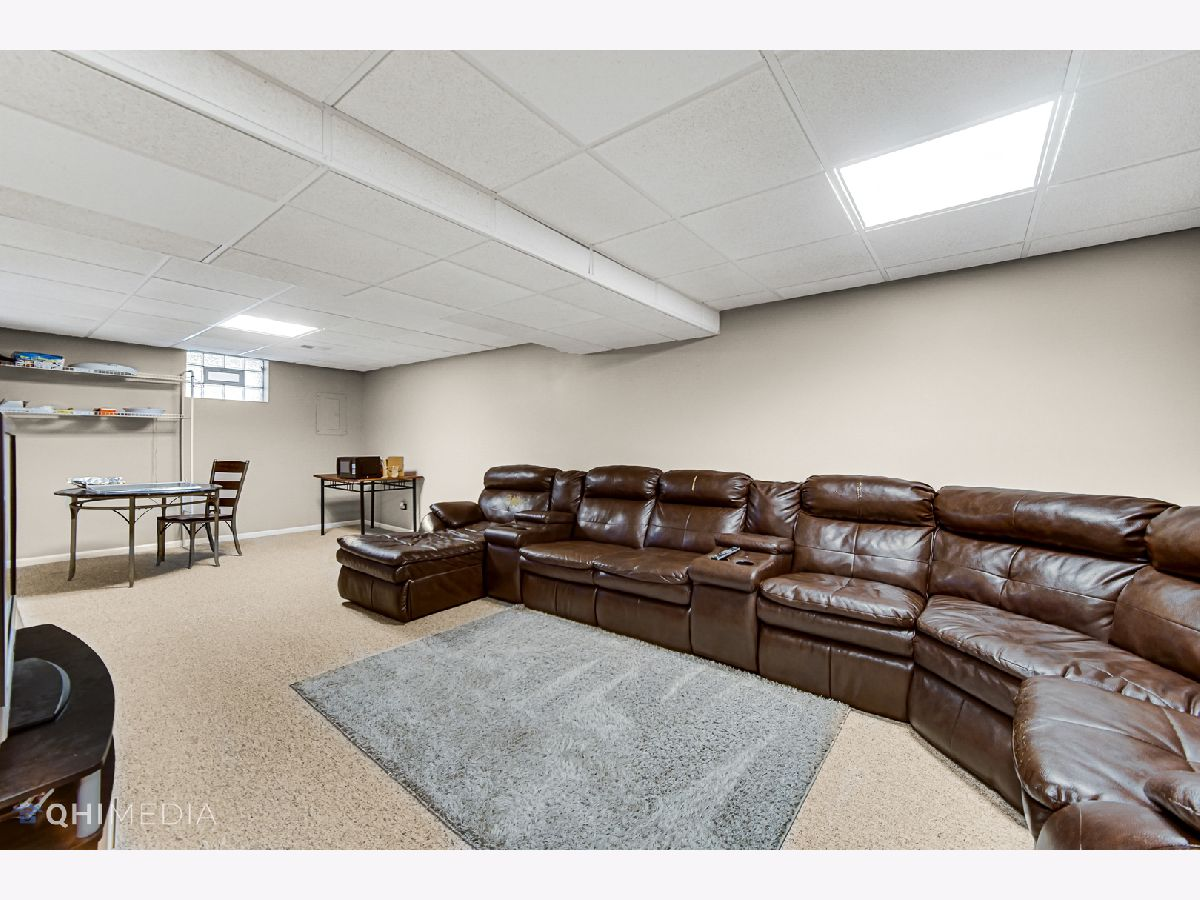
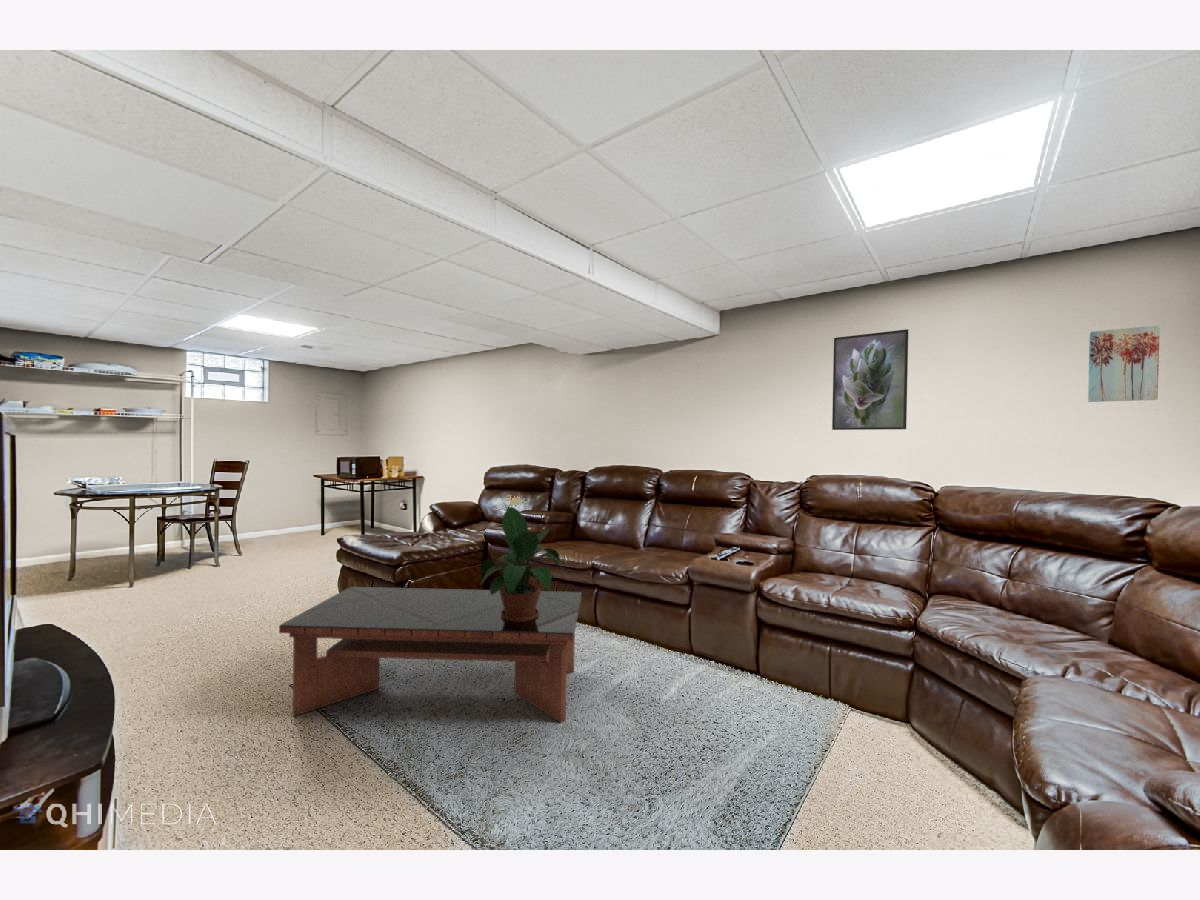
+ coffee table (447, 648)
+ wall art (1122, 365)
+ potted plant (523, 561)
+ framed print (868, 381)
